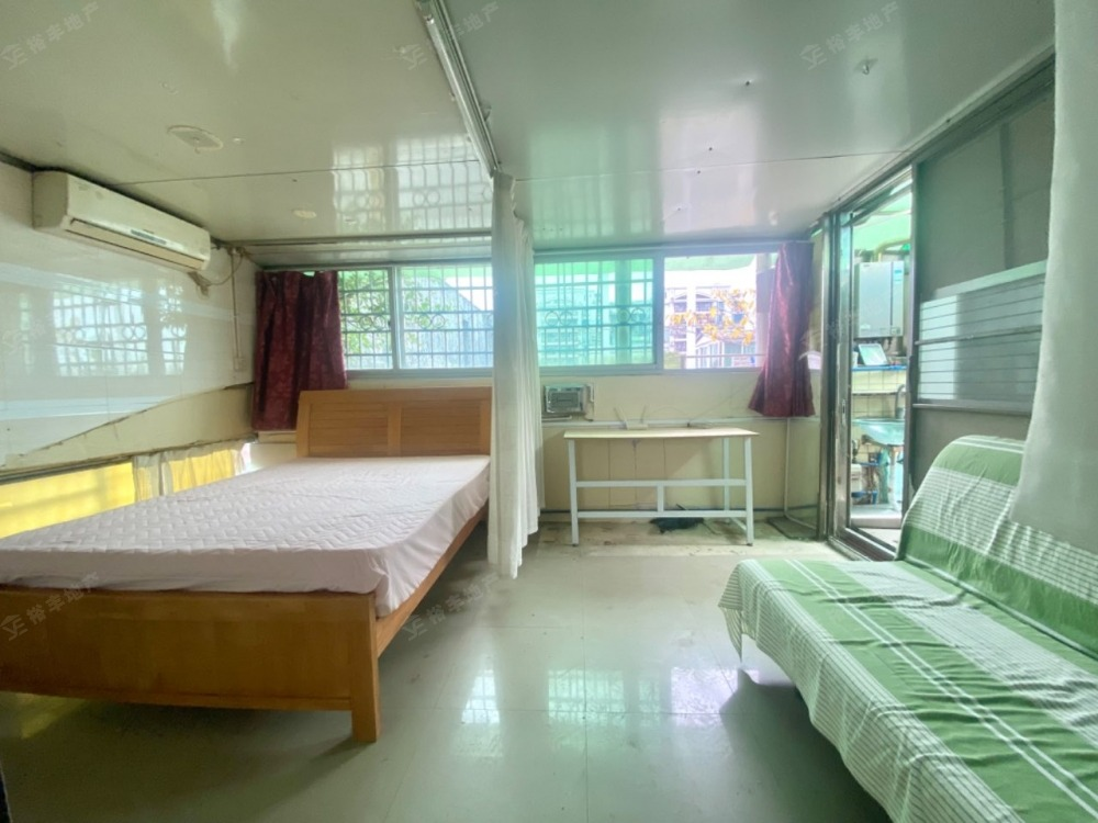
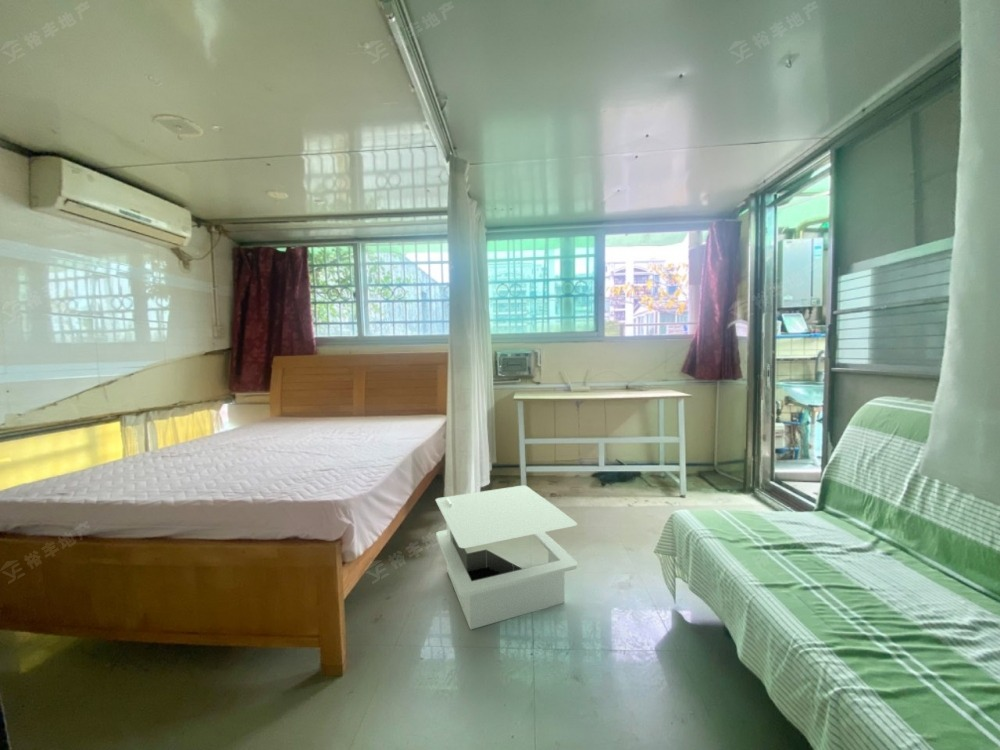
+ side table (500, 540)
